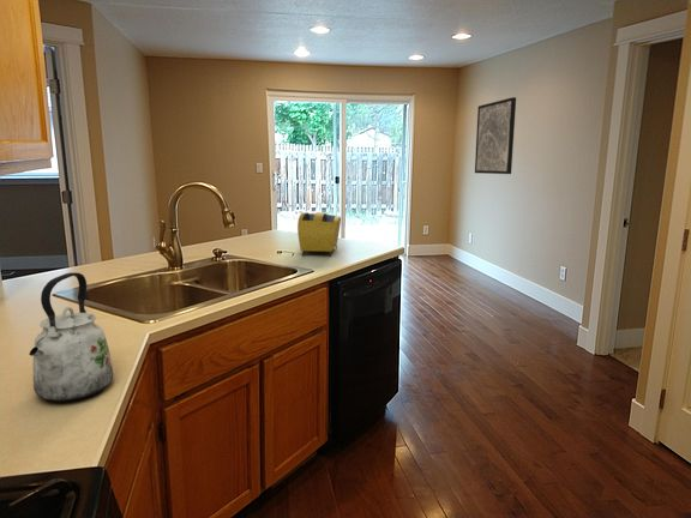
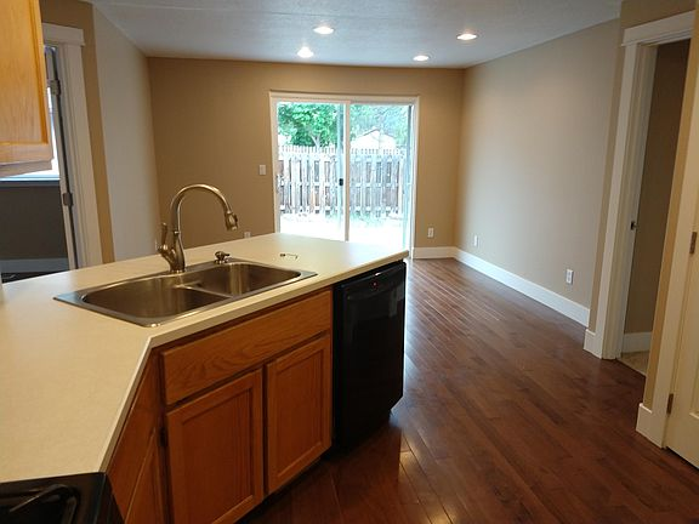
- wall art (493, 138)
- kettle (62, 338)
- toaster (320, 231)
